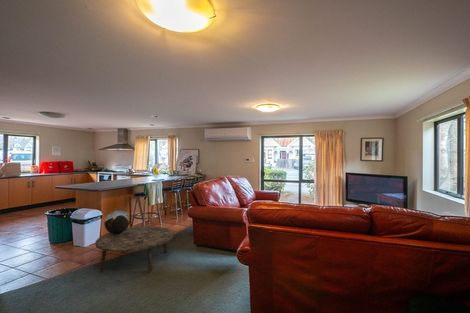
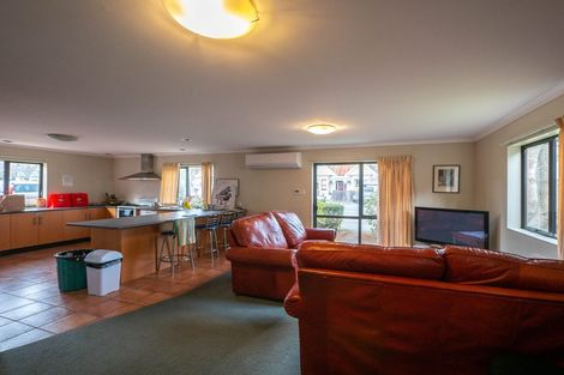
- decorative sphere (117, 221)
- coffee table (136, 248)
